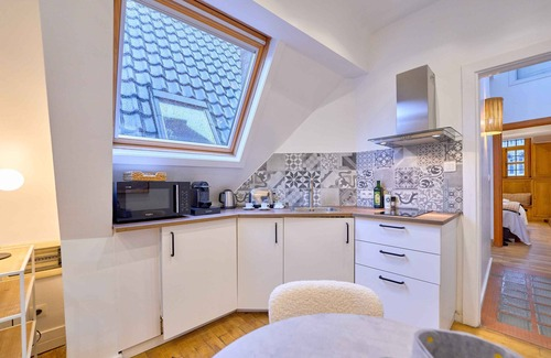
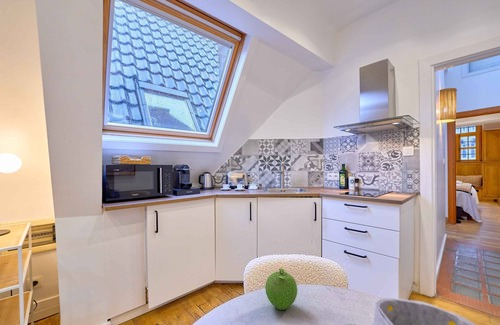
+ fruit (281, 288)
